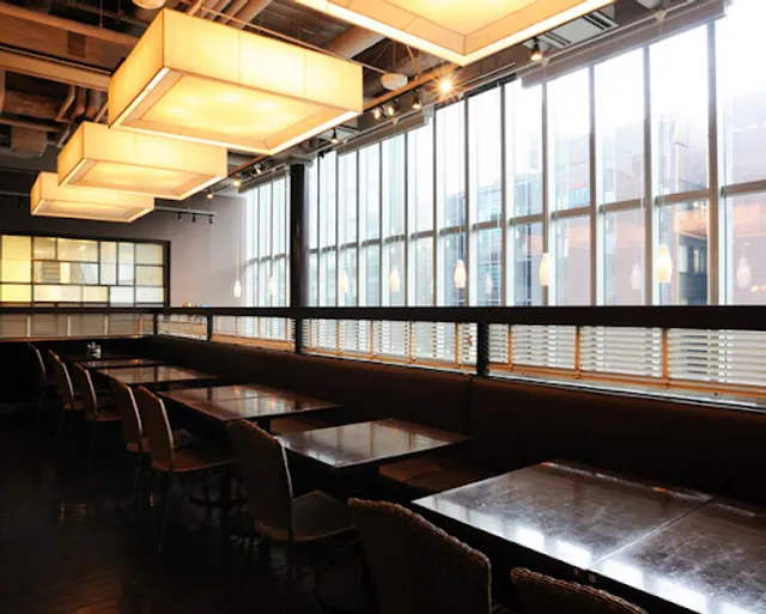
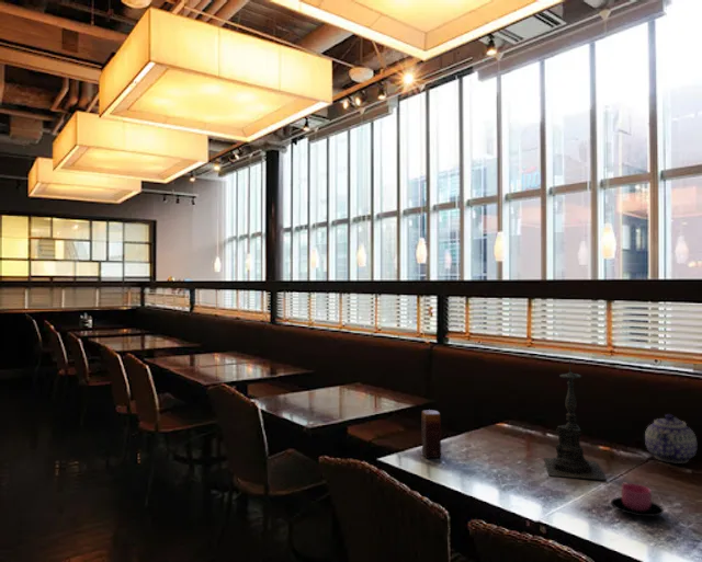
+ candle holder (571, 413)
+ candle (431, 433)
+ teapot (670, 436)
+ cup (636, 500)
